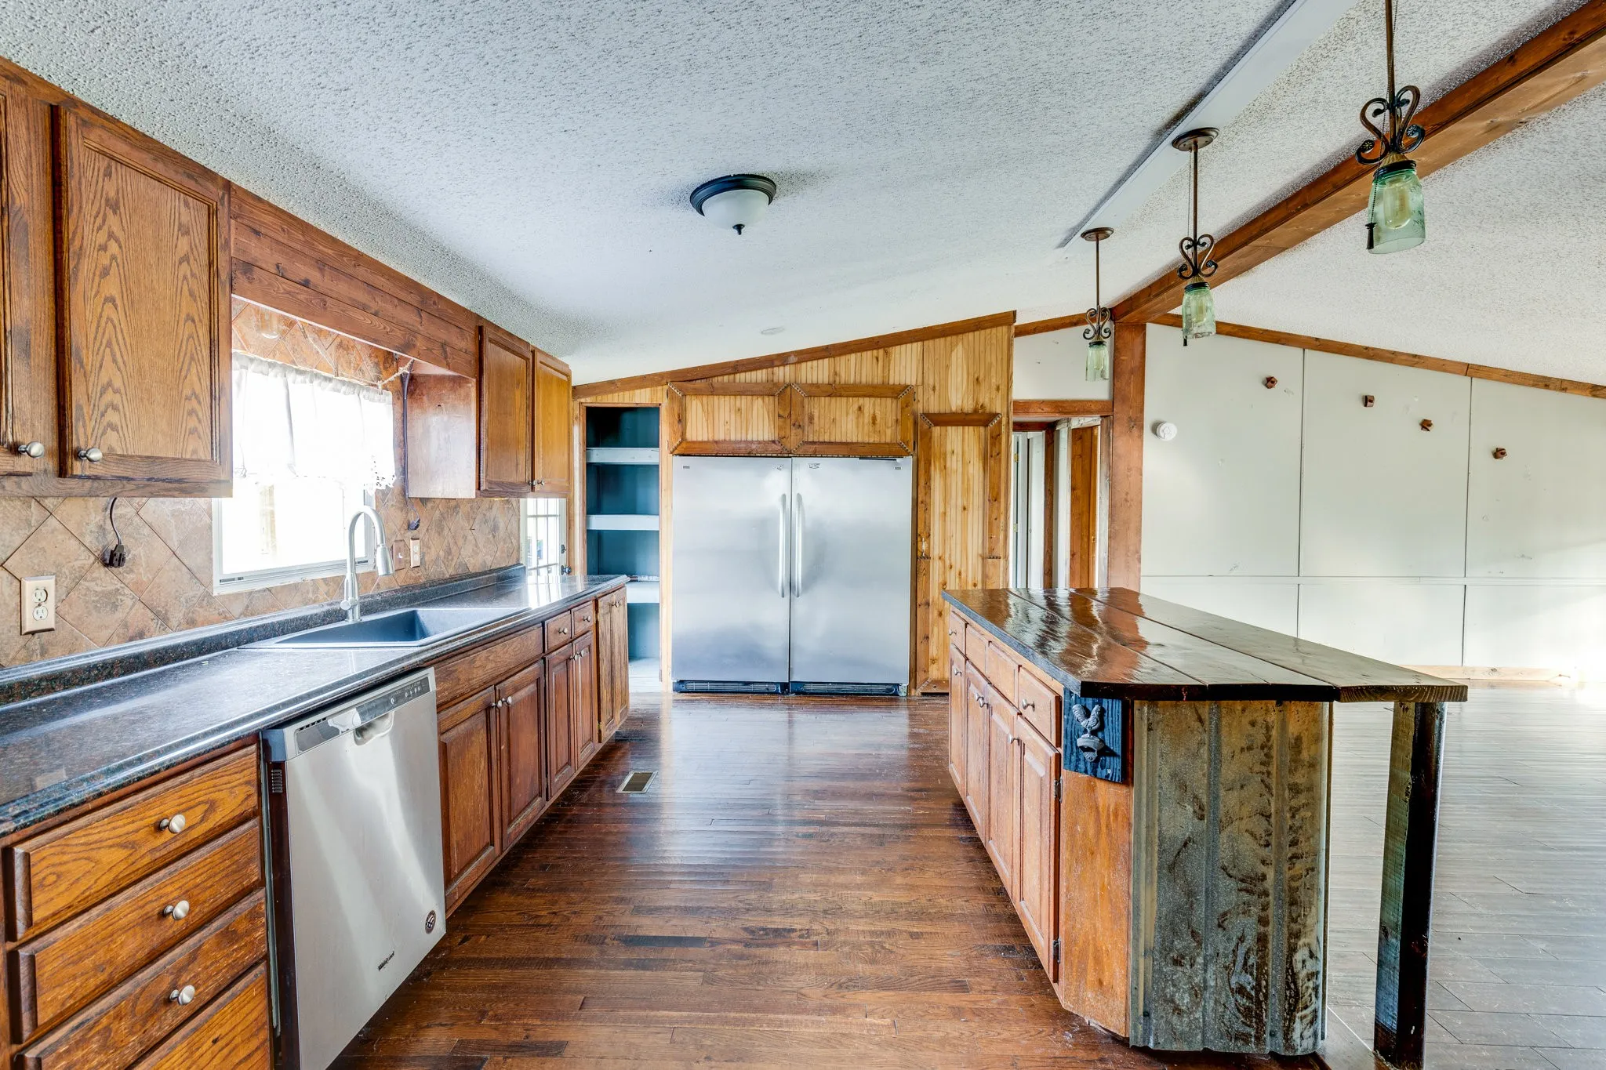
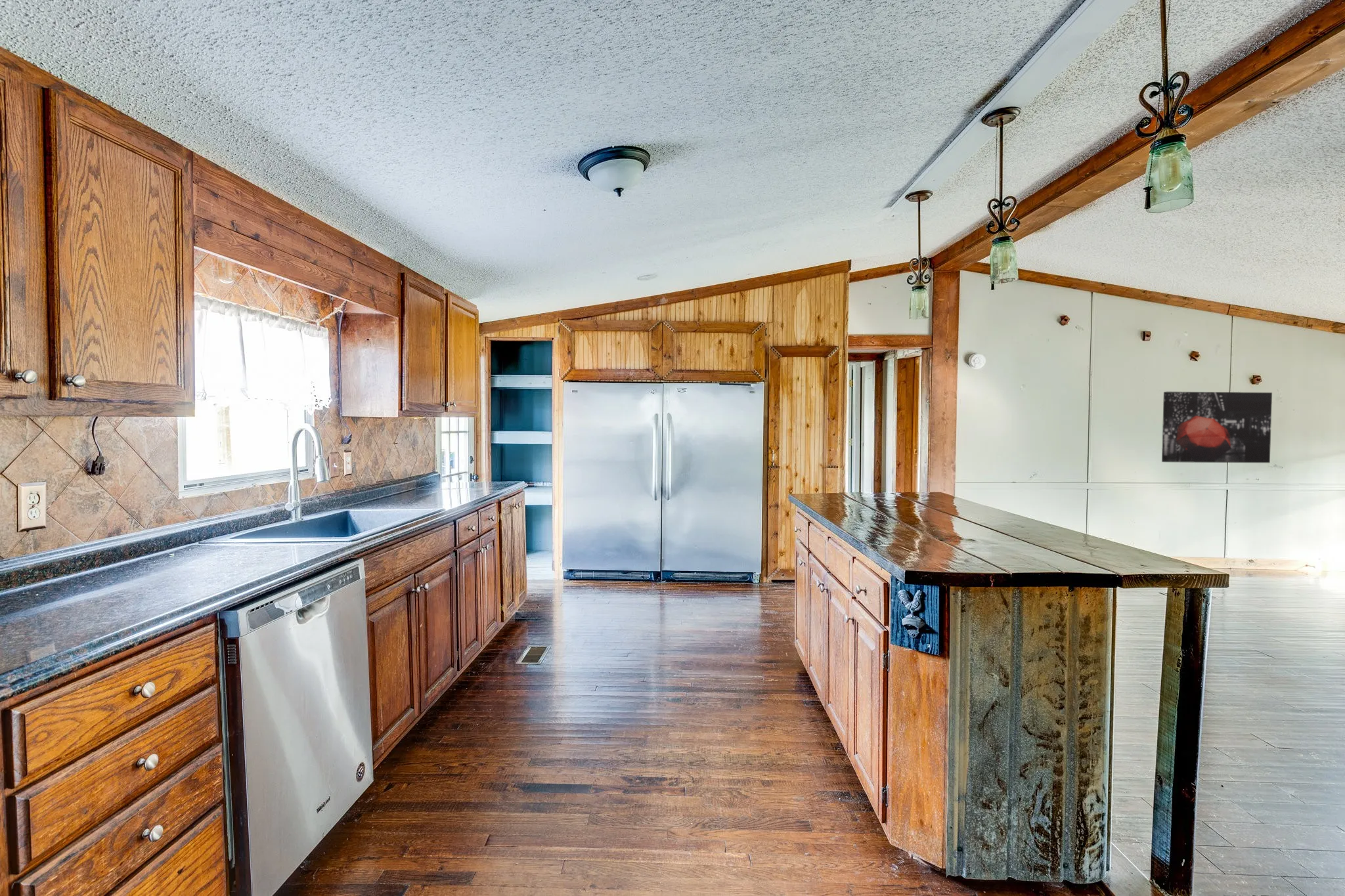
+ wall art (1216, 427)
